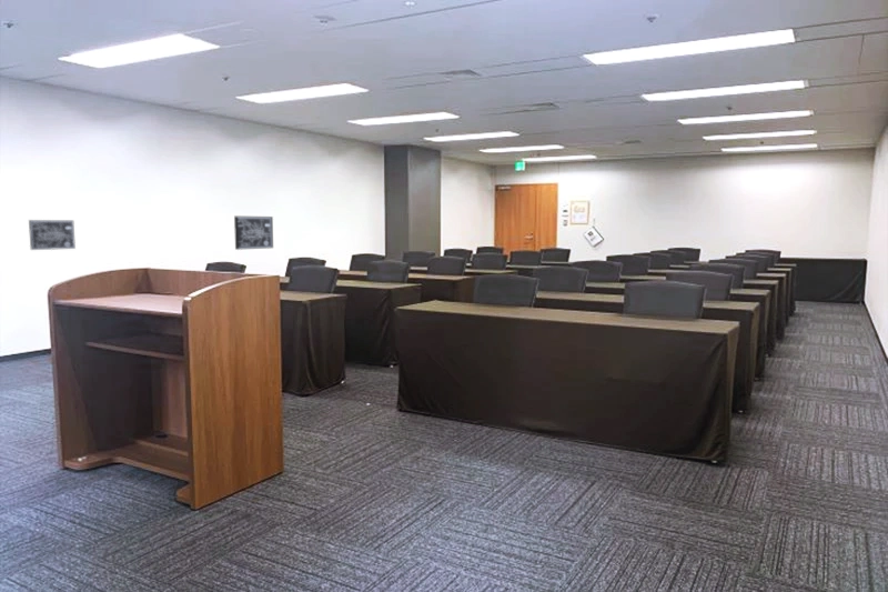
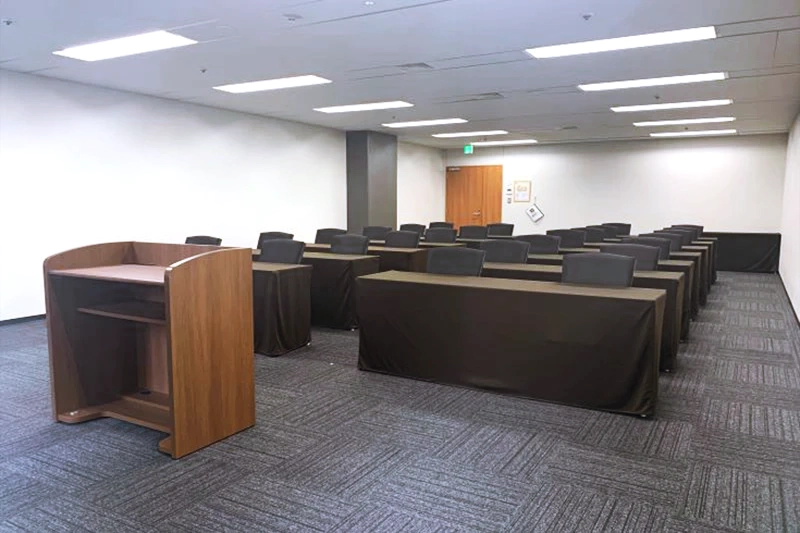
- wall art (52, 234)
- wall art (254, 232)
